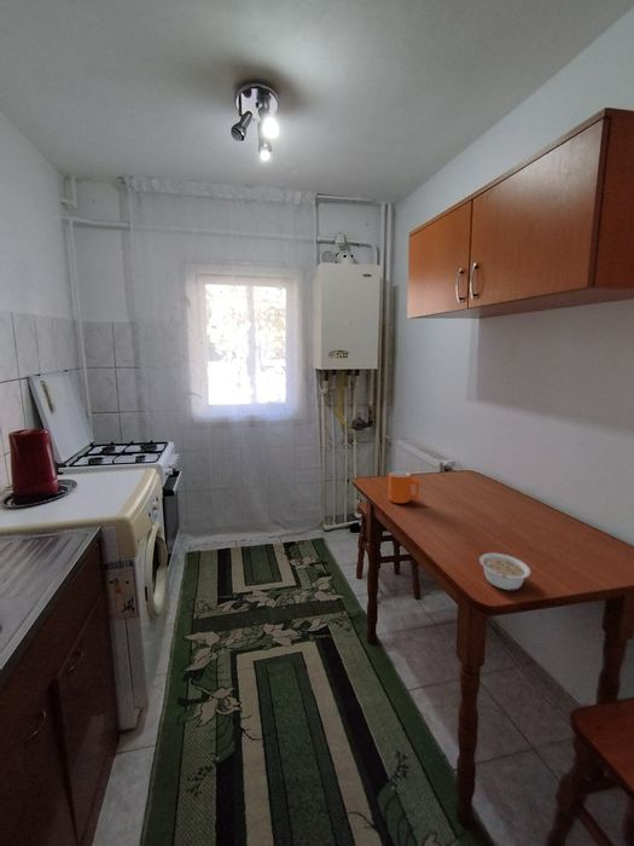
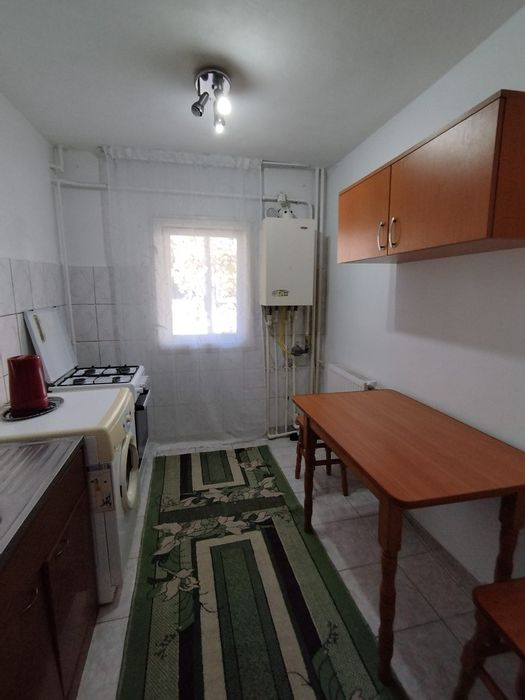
- legume (505, 572)
- mug (402, 487)
